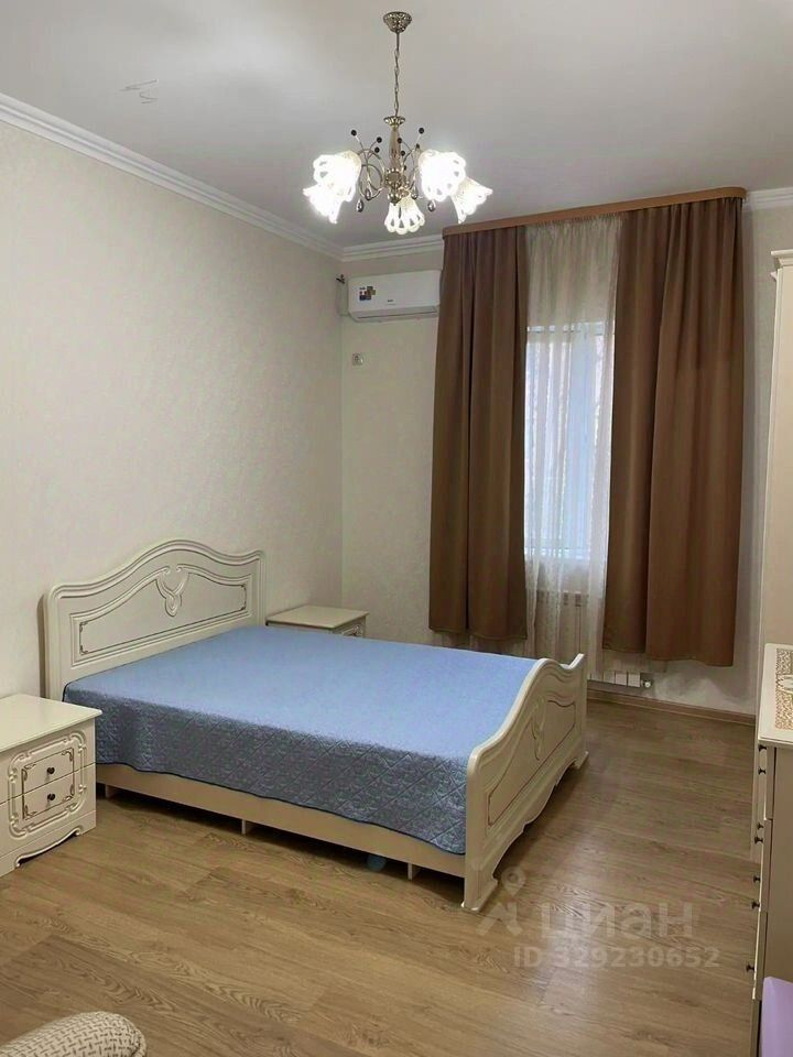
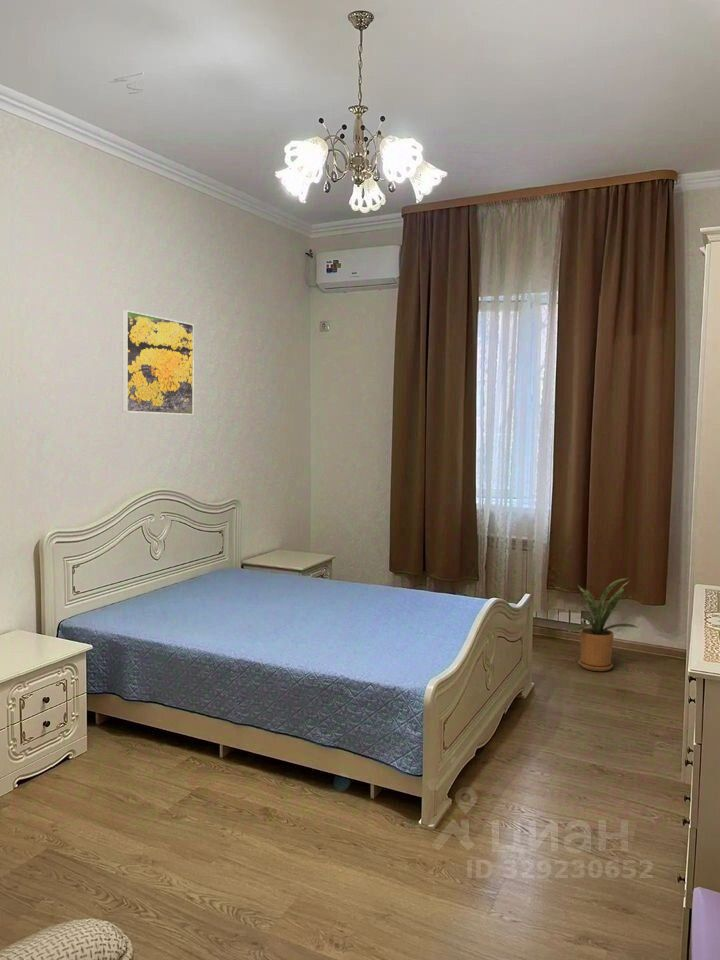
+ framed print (159, 365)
+ house plant (596, 620)
